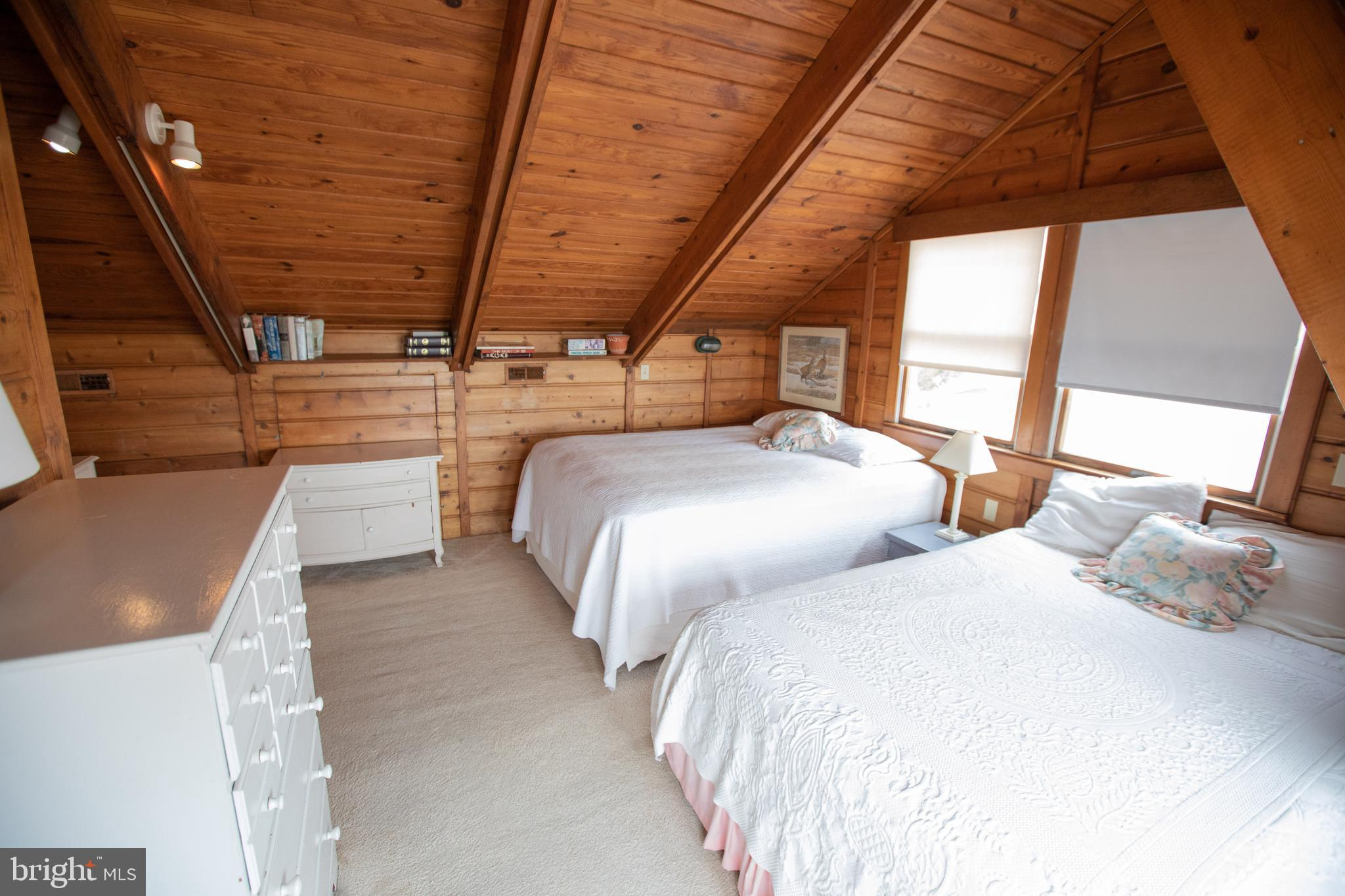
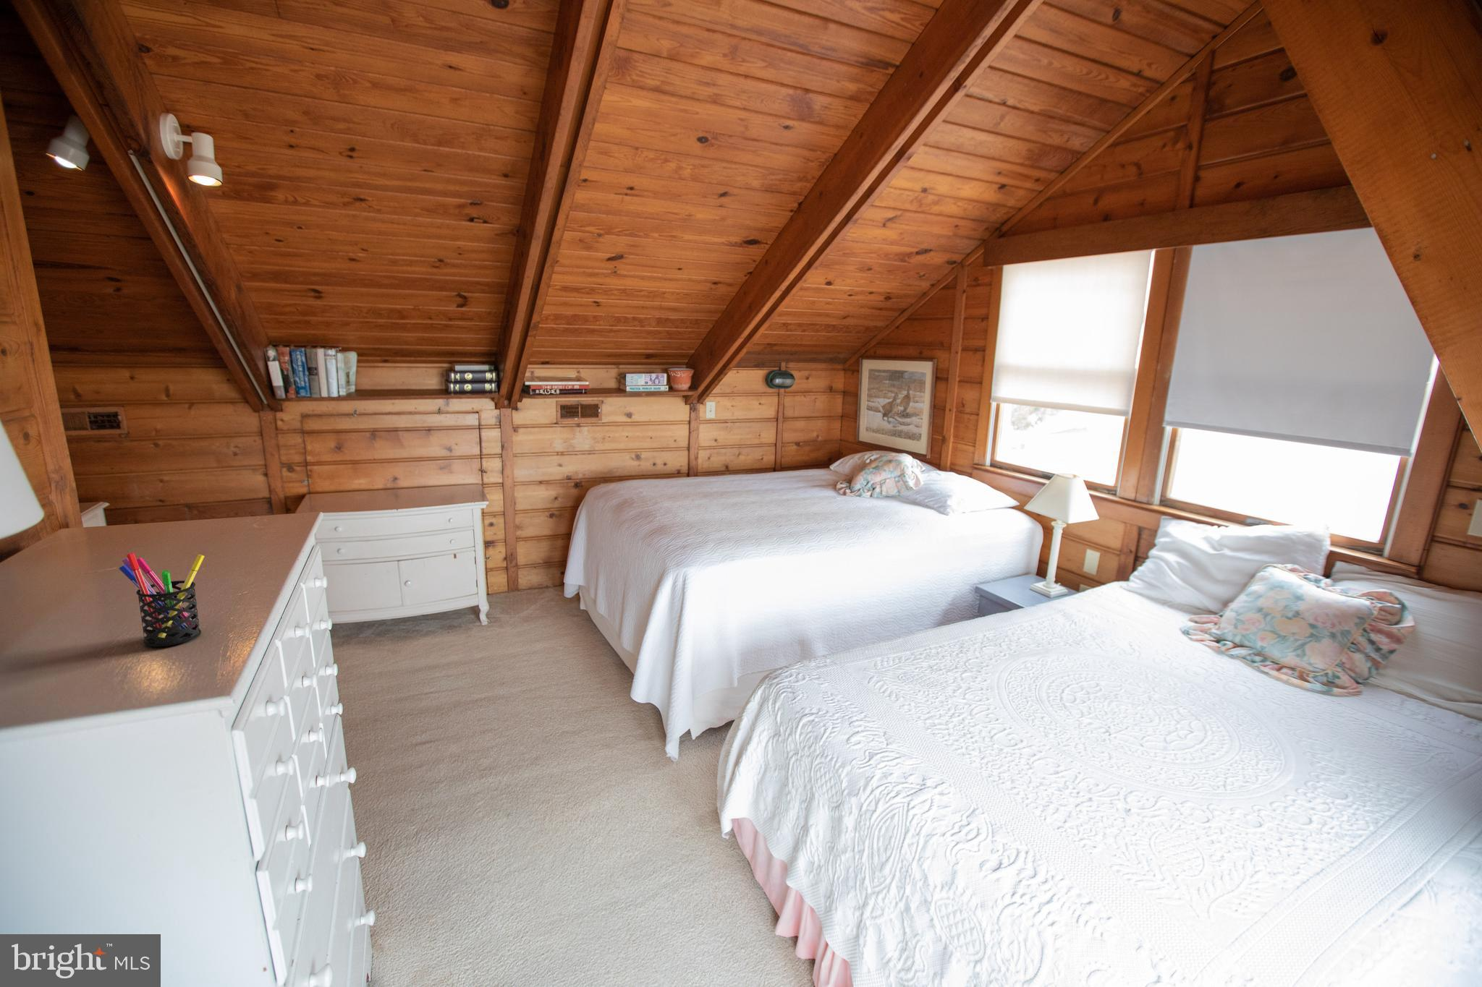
+ pen holder (164, 596)
